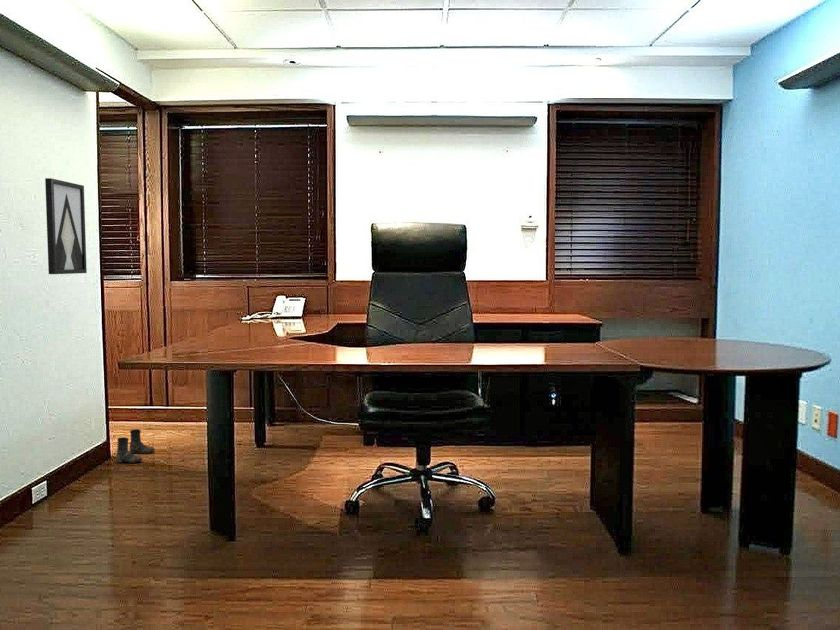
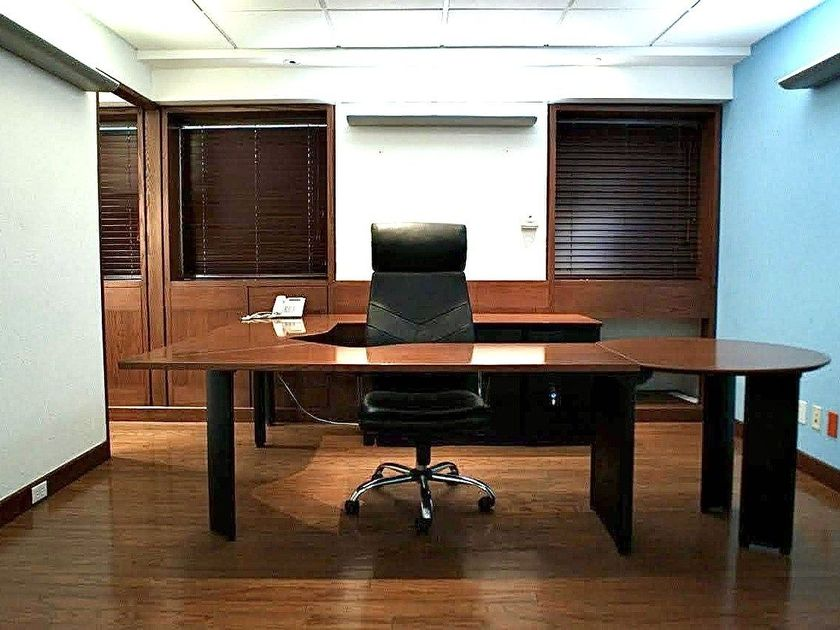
- wall art (67, 228)
- boots (135, 445)
